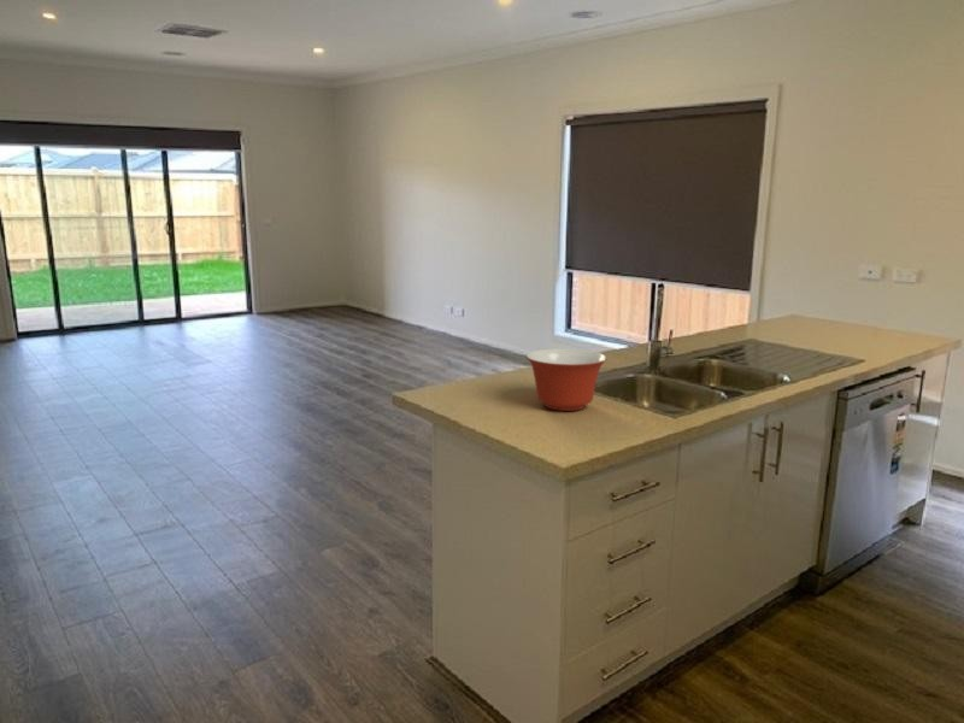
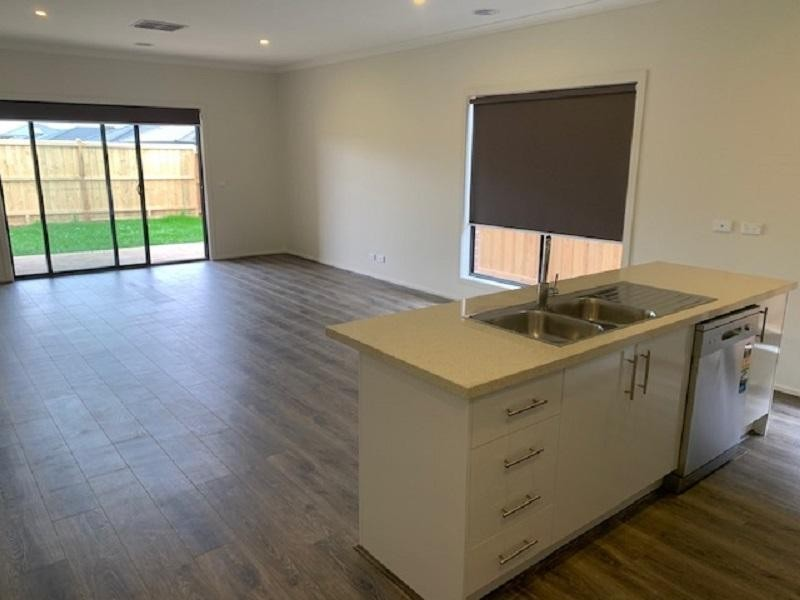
- mixing bowl (565, 381)
